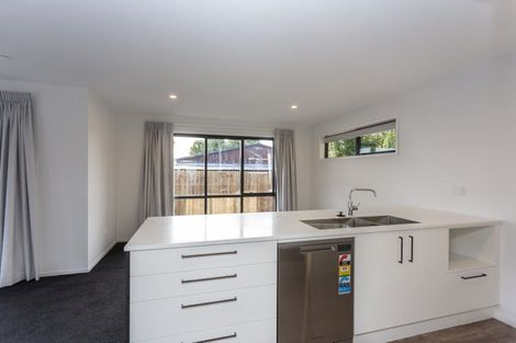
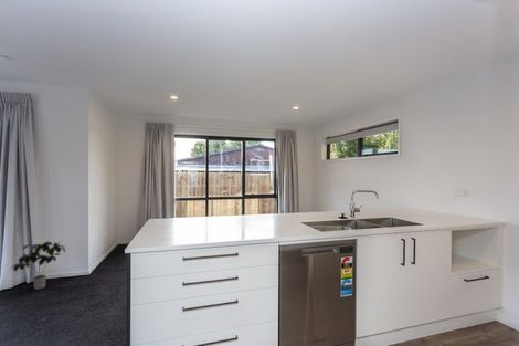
+ potted plant (39, 264)
